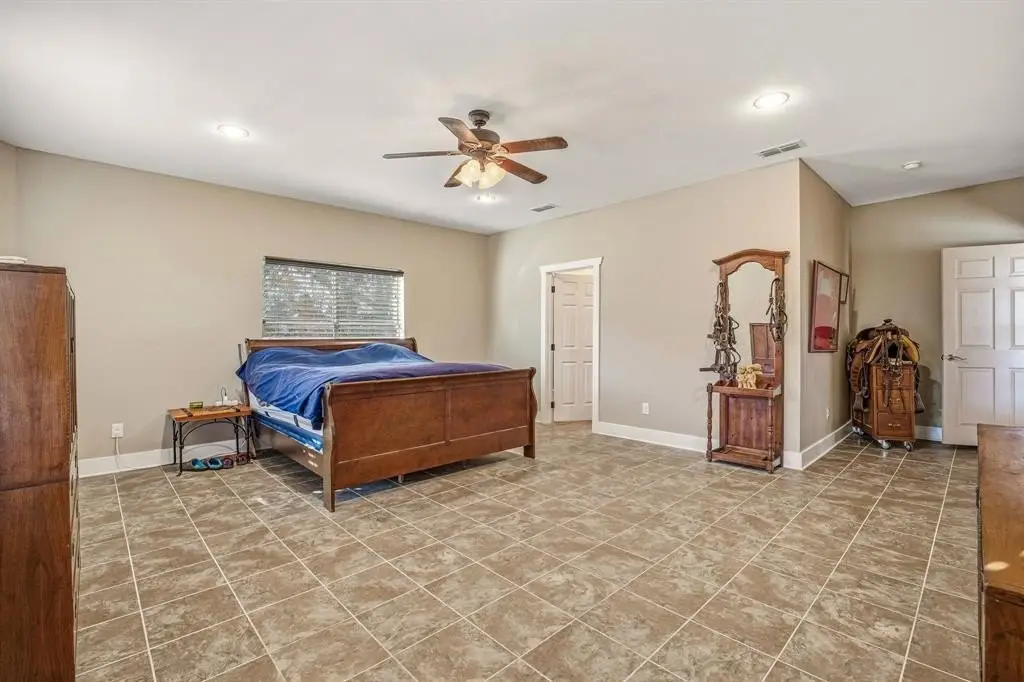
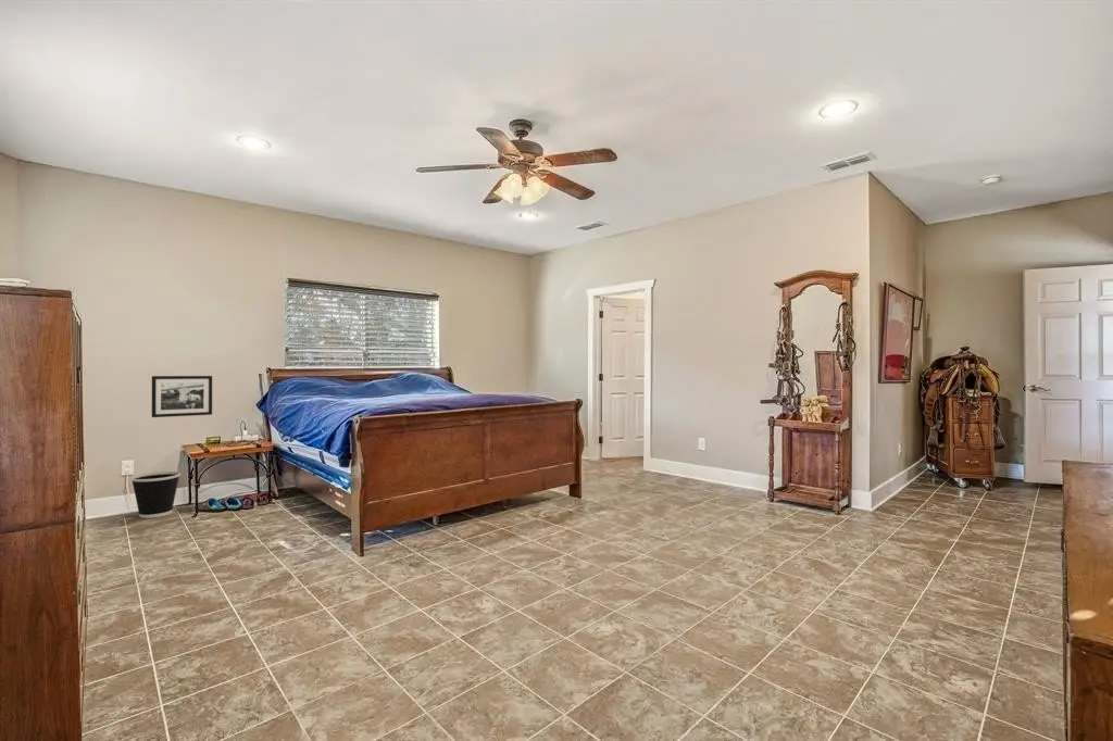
+ wastebasket (155, 494)
+ picture frame (183, 395)
